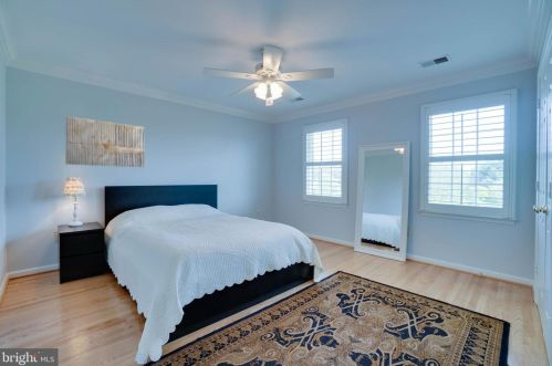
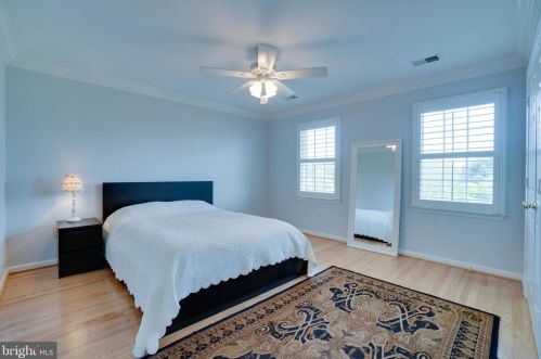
- wall art (107, 144)
